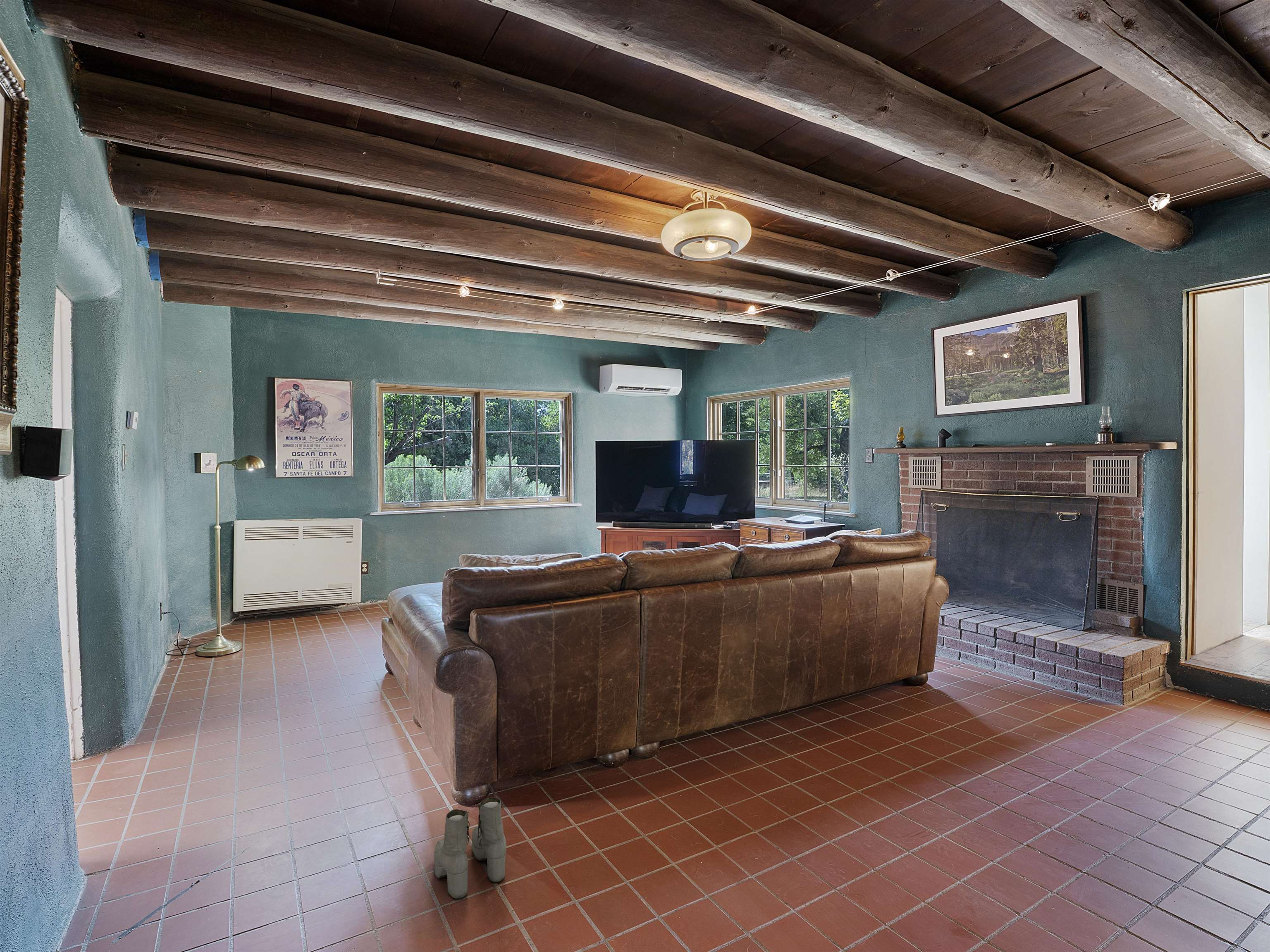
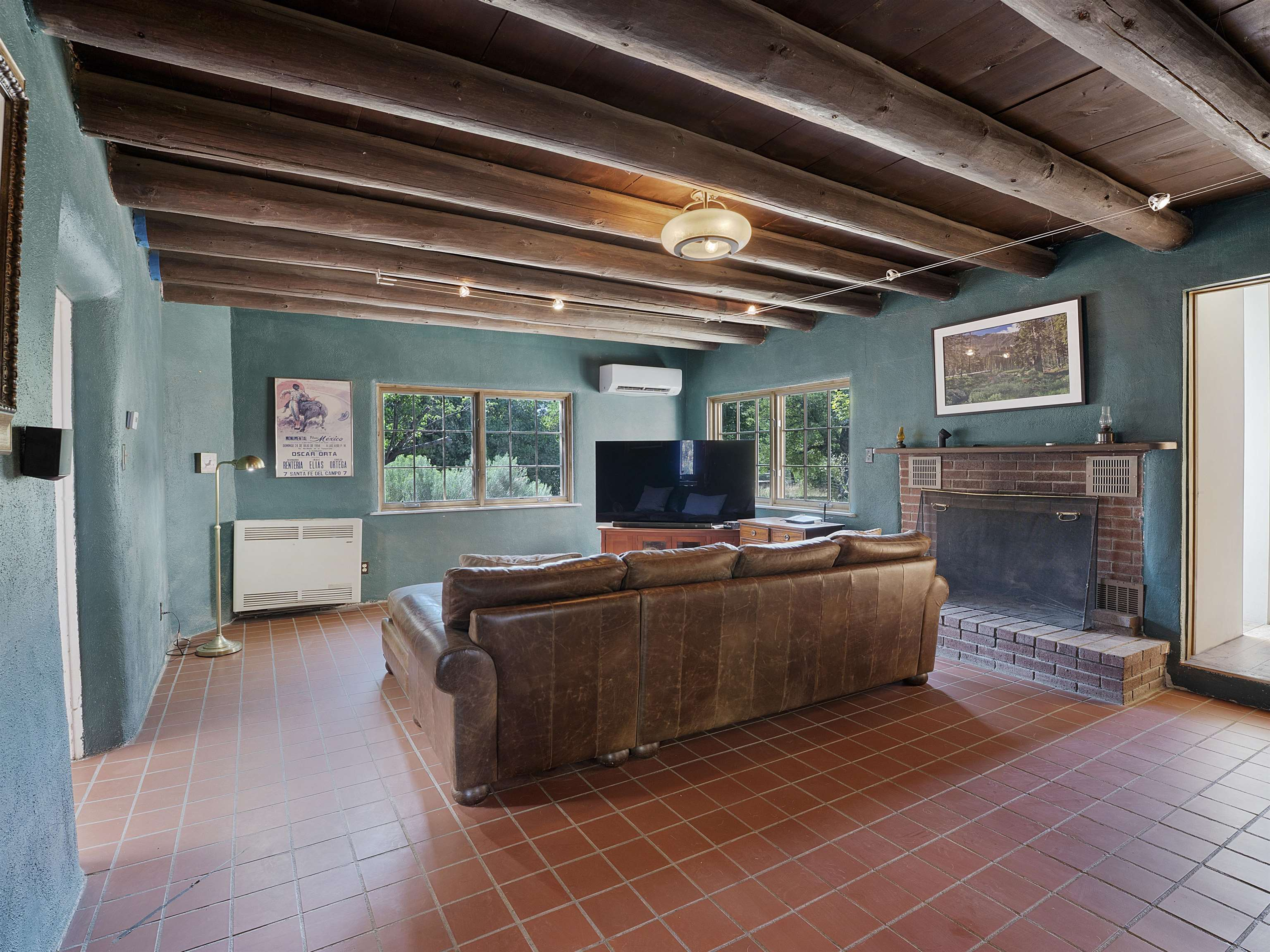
- boots (469, 835)
